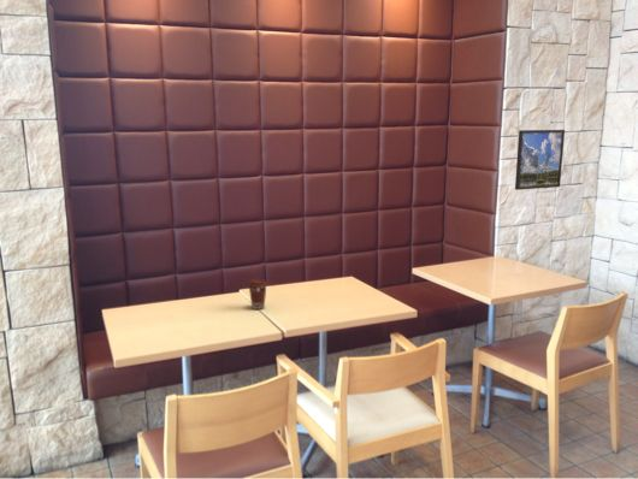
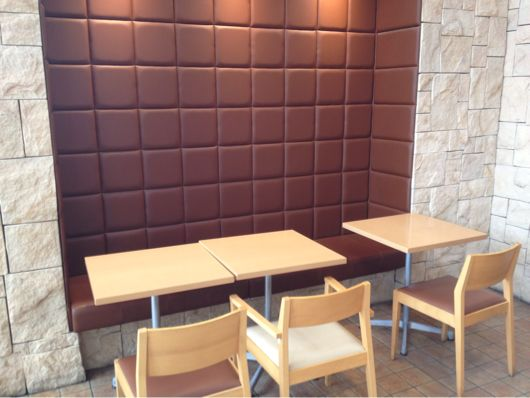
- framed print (539, 159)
- coffee cup (258, 294)
